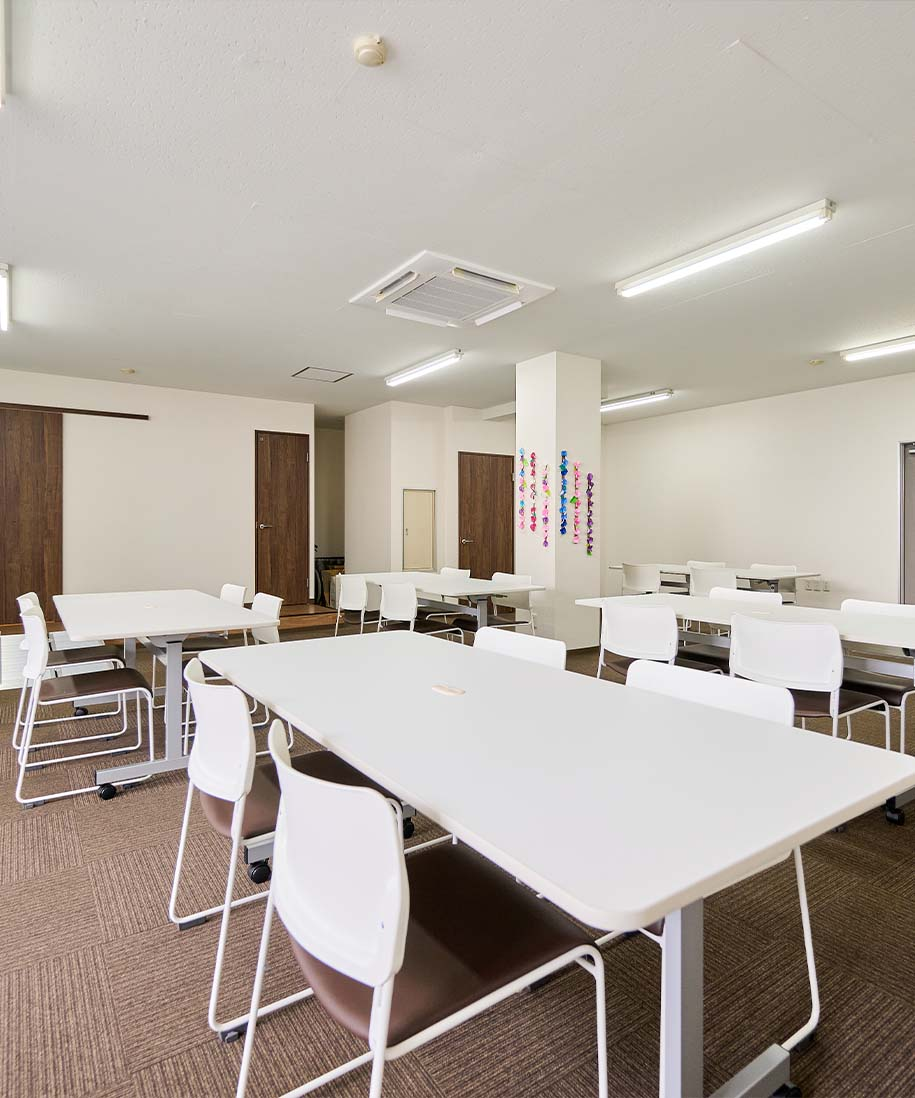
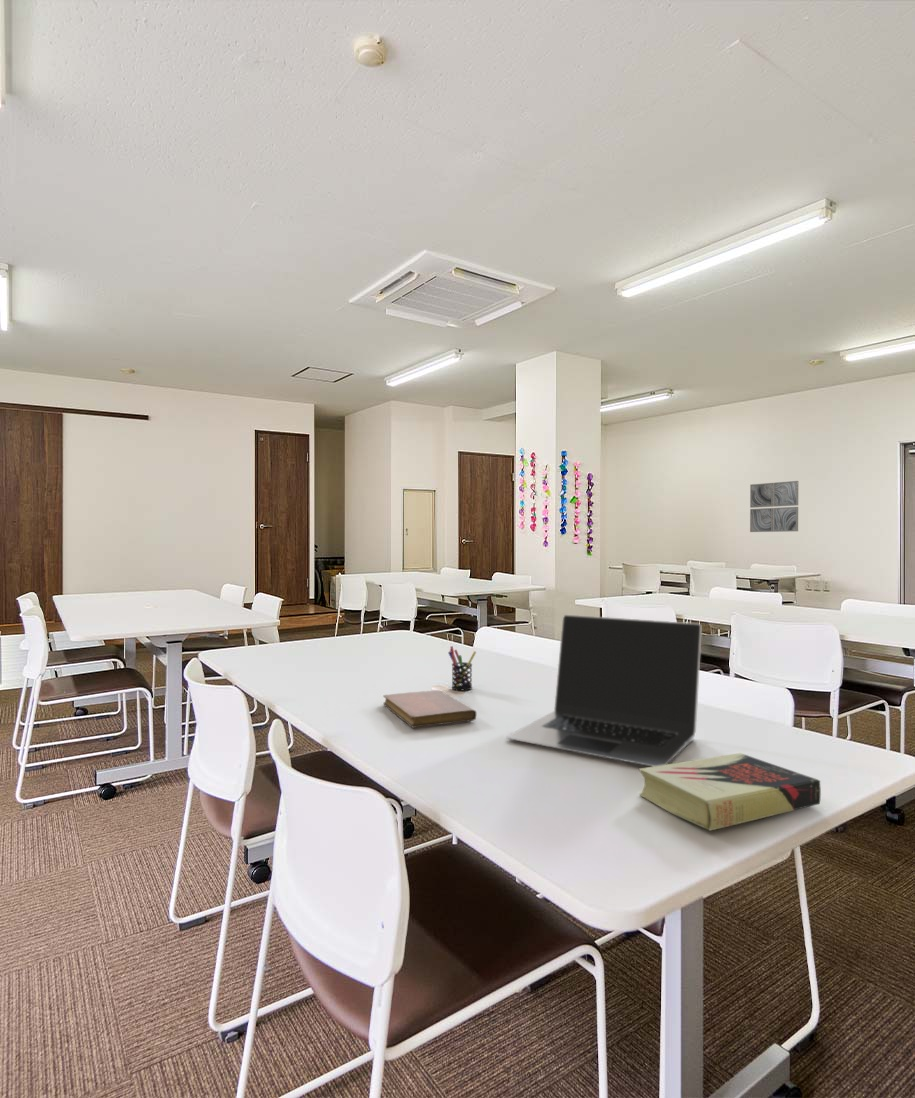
+ laptop (605, 680)
+ wall art (774, 506)
+ notebook (427, 706)
+ pen holder (460, 667)
+ book (726, 787)
